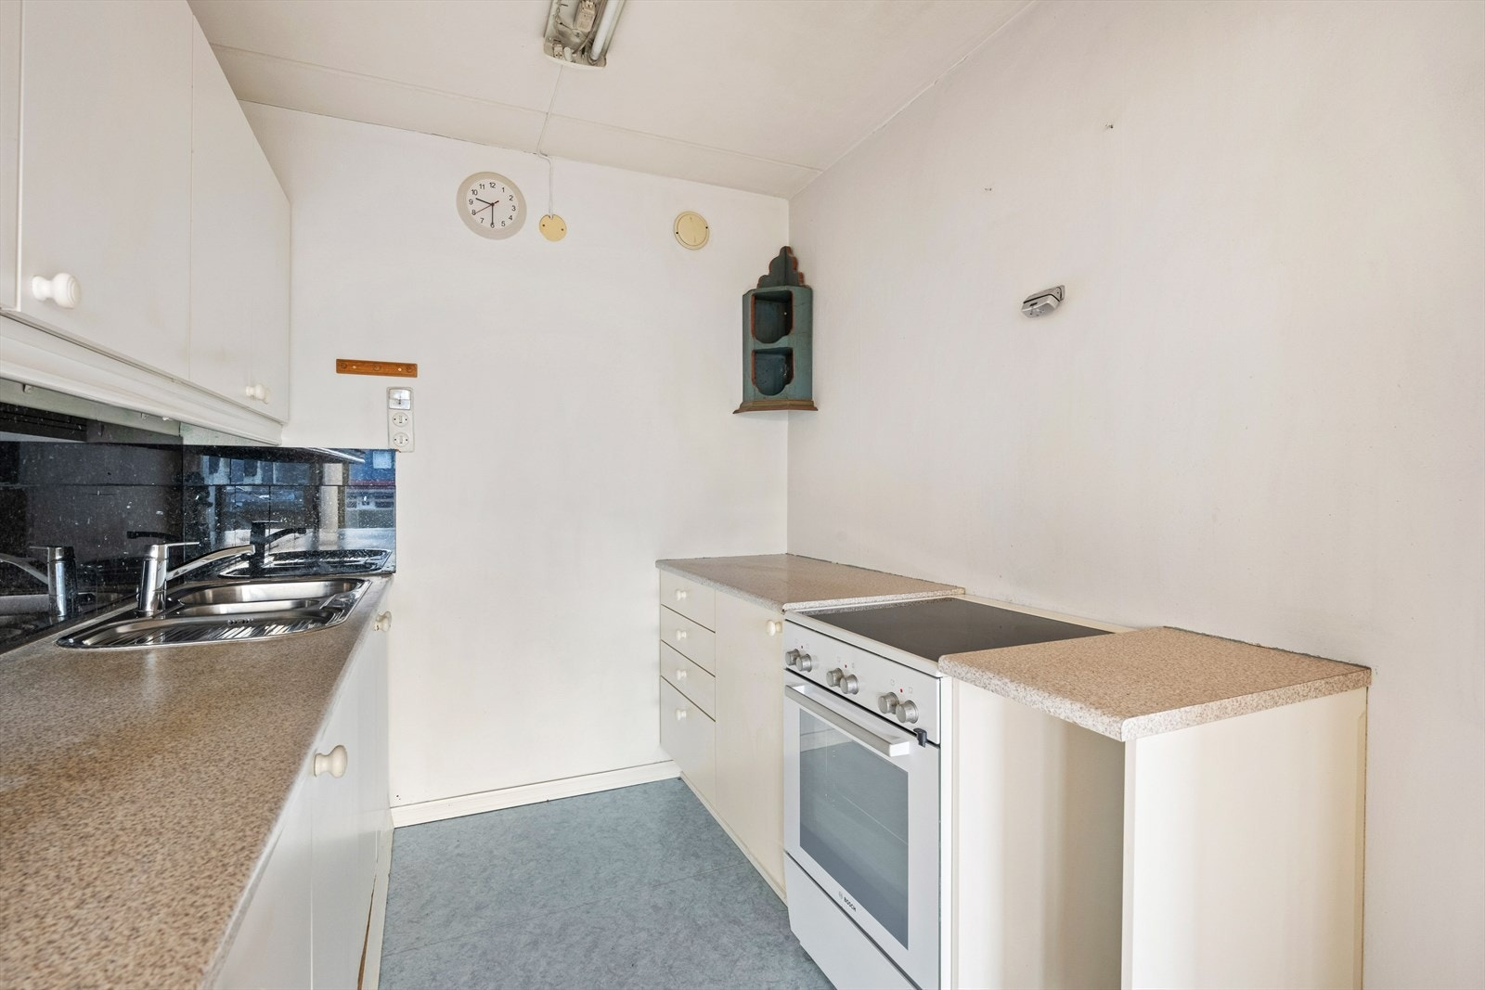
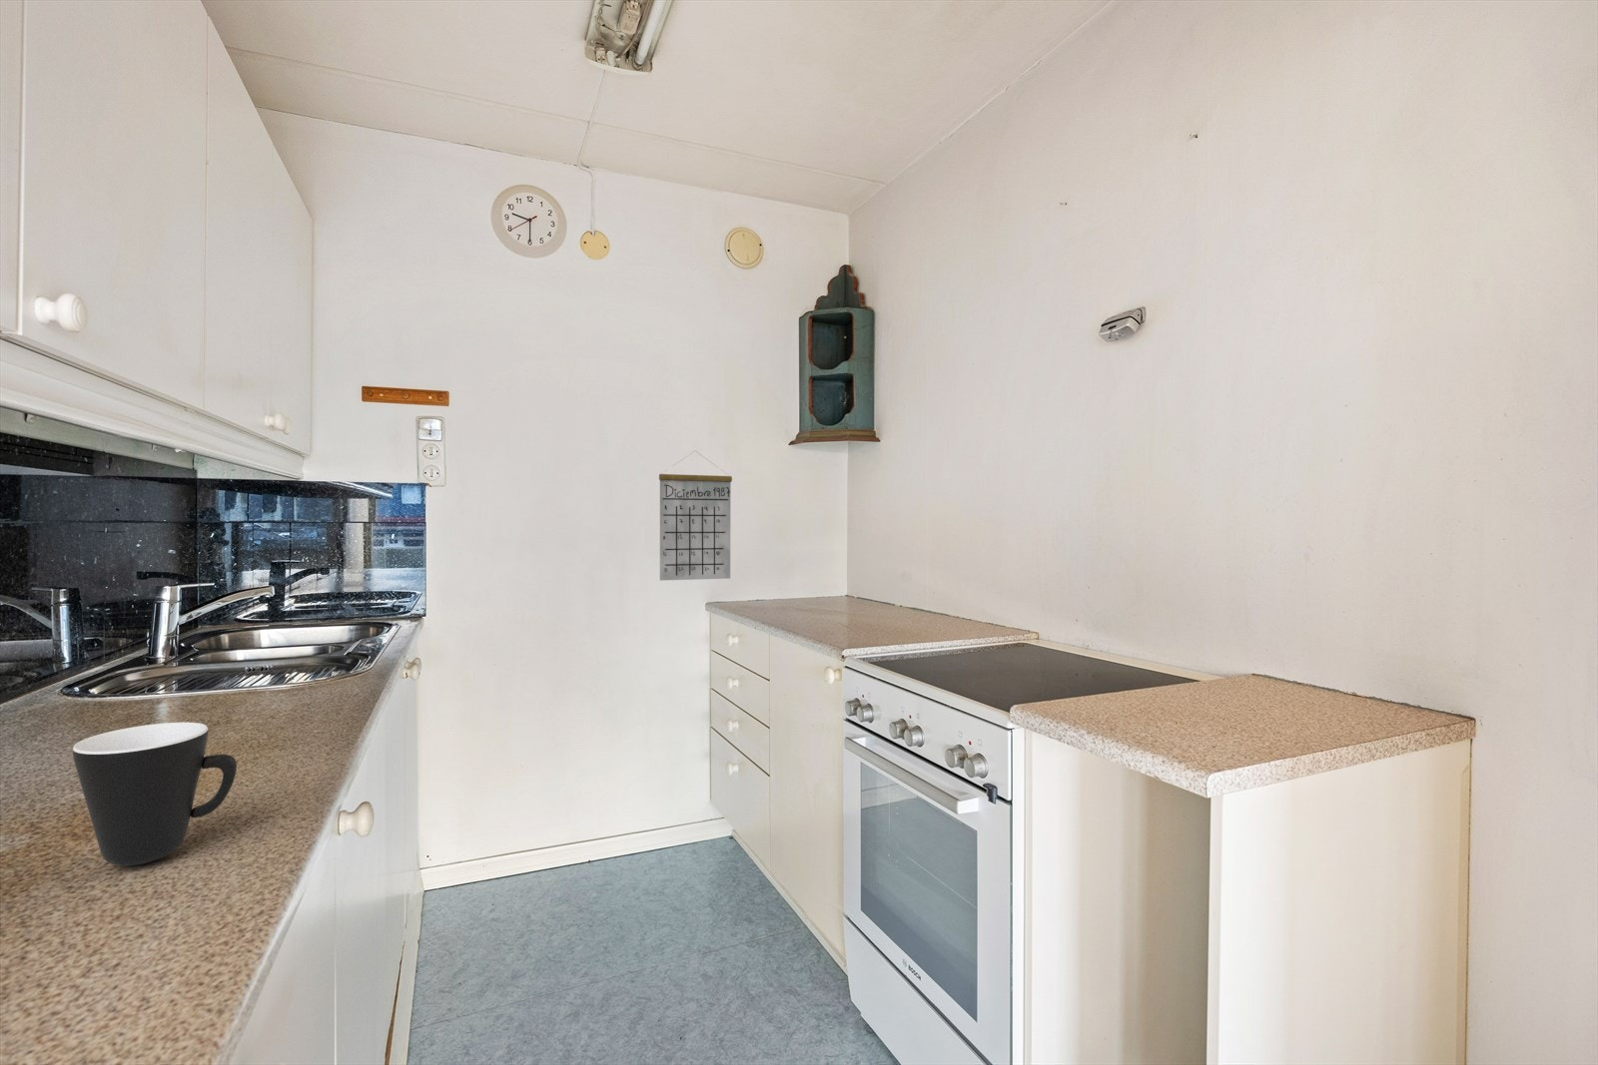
+ calendar (696, 513)
+ mug (159, 794)
